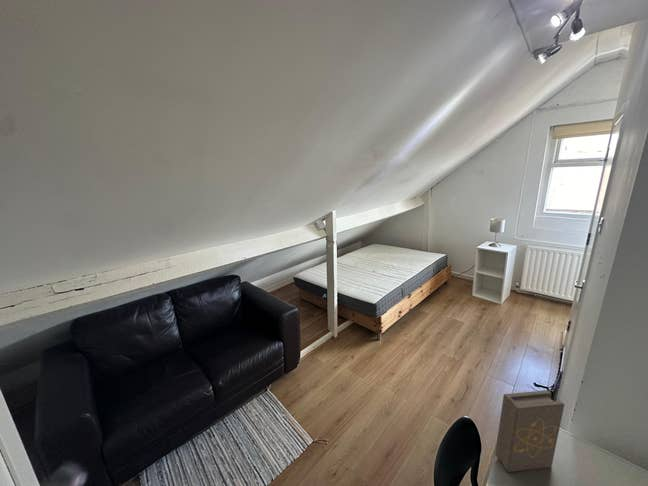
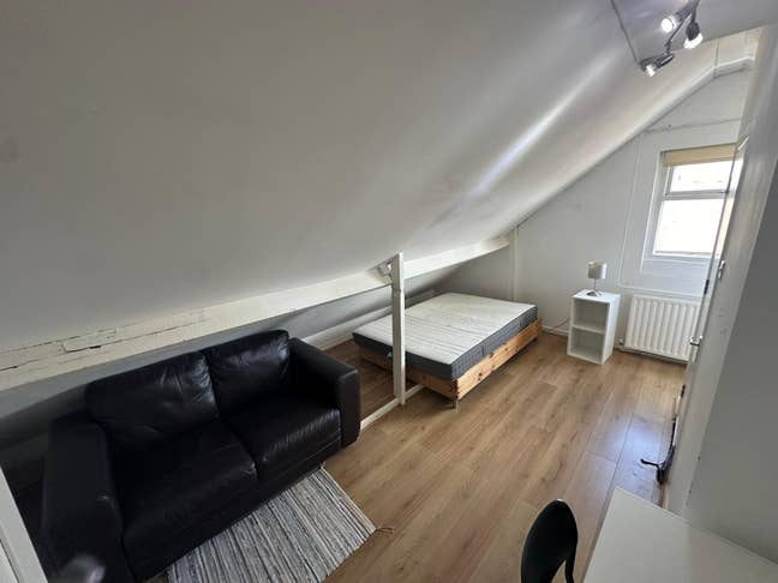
- book (527, 430)
